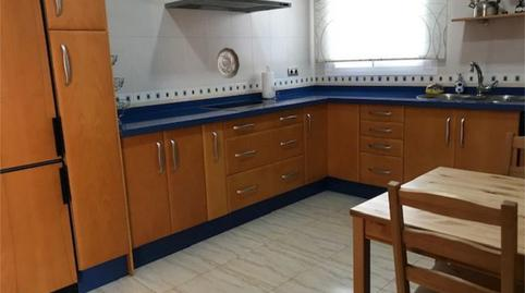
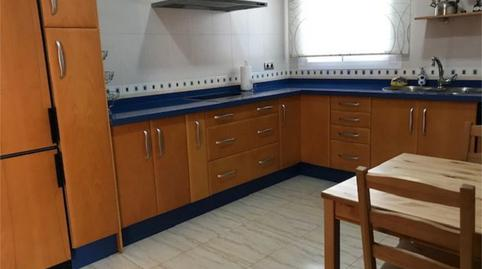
- decorative plate (227, 63)
